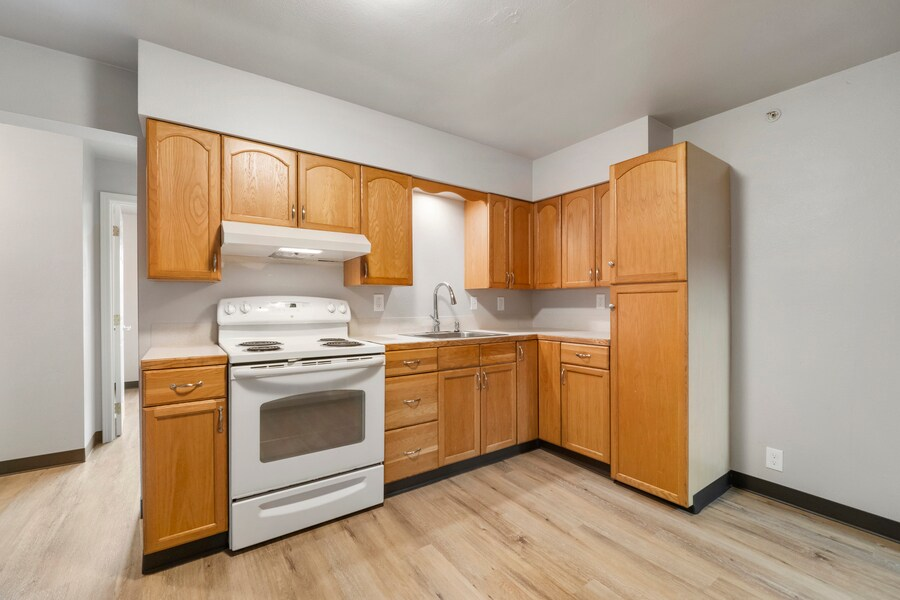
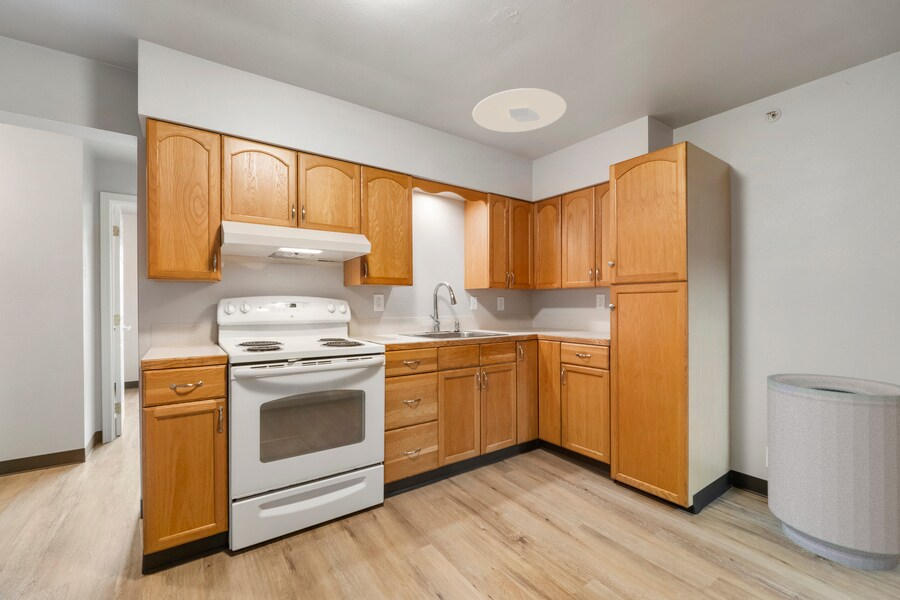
+ ceiling light (518, 108)
+ trash can (835, 462)
